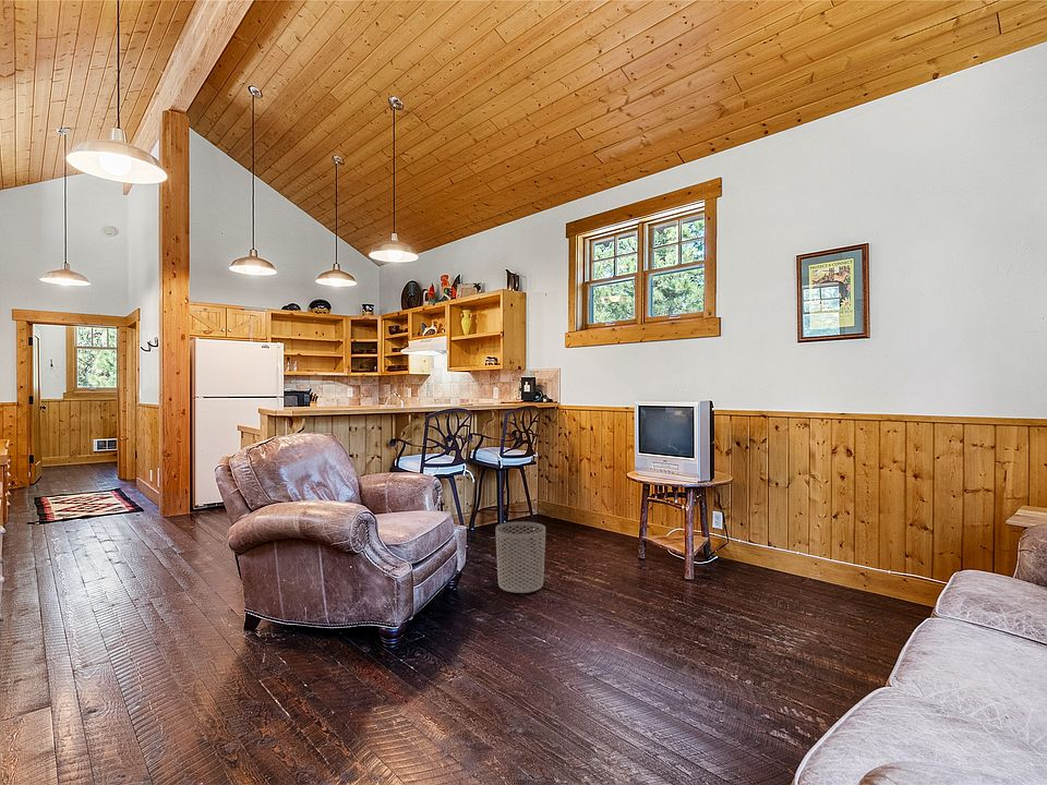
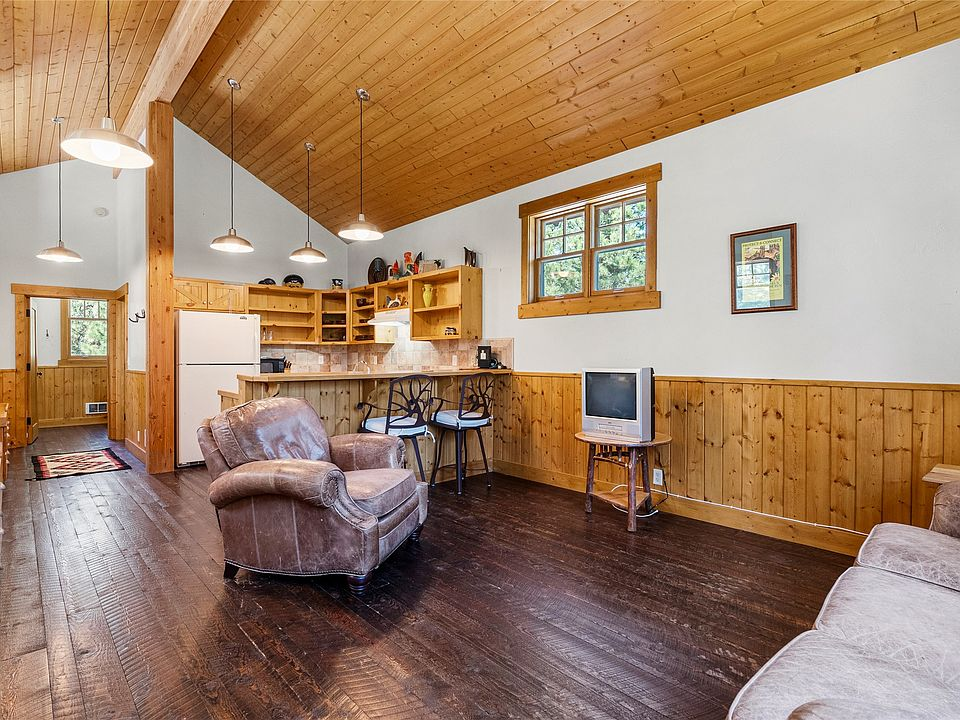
- waste bin (520, 556)
